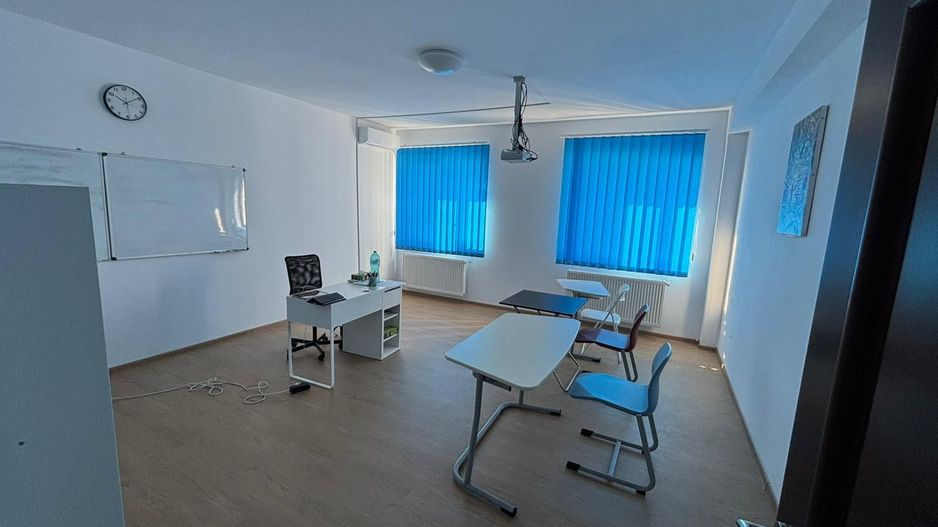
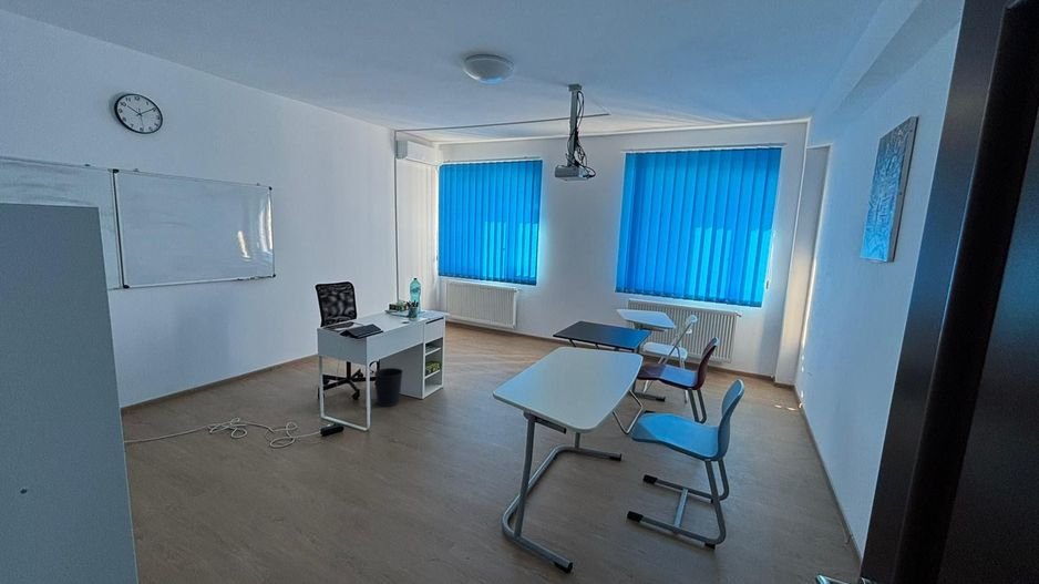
+ wastebasket (388, 387)
